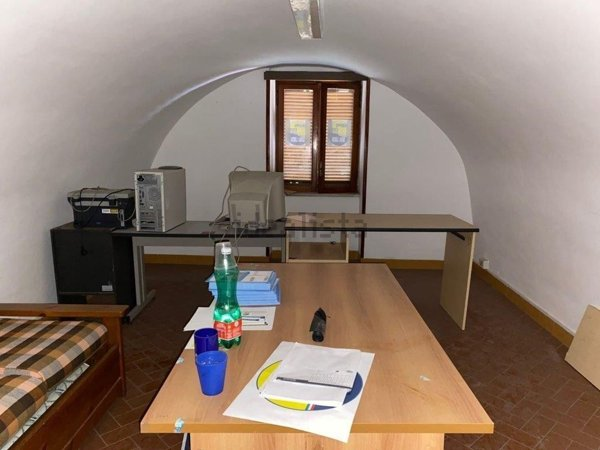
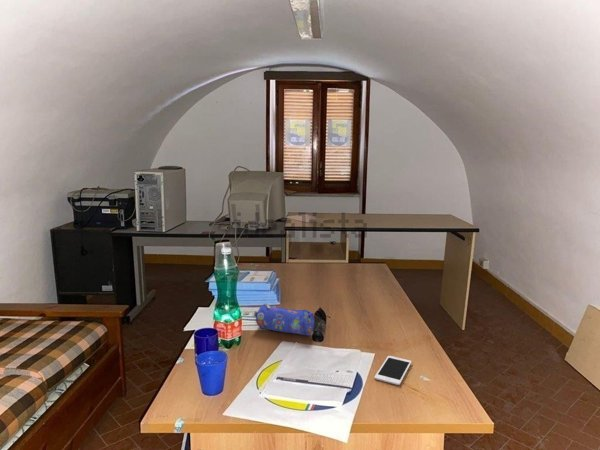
+ cell phone (393, 369)
+ pencil case (284, 318)
